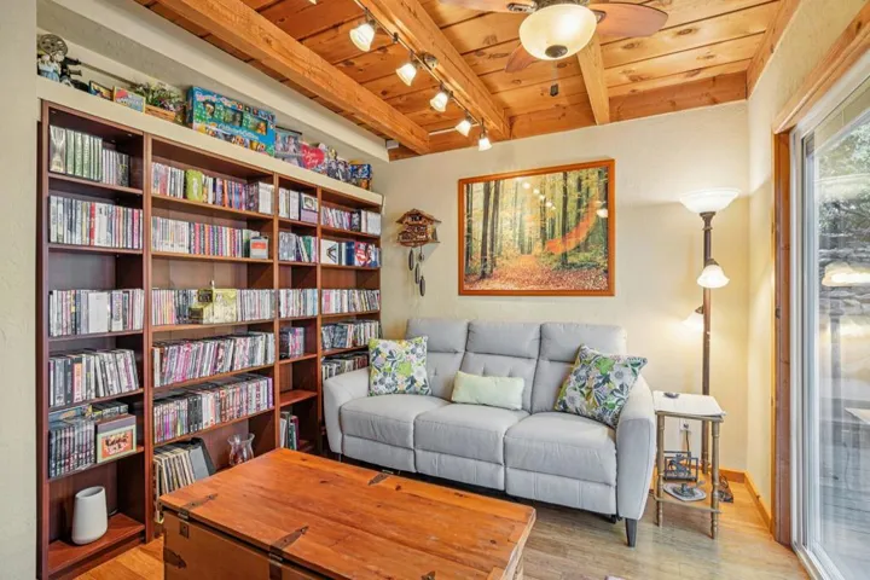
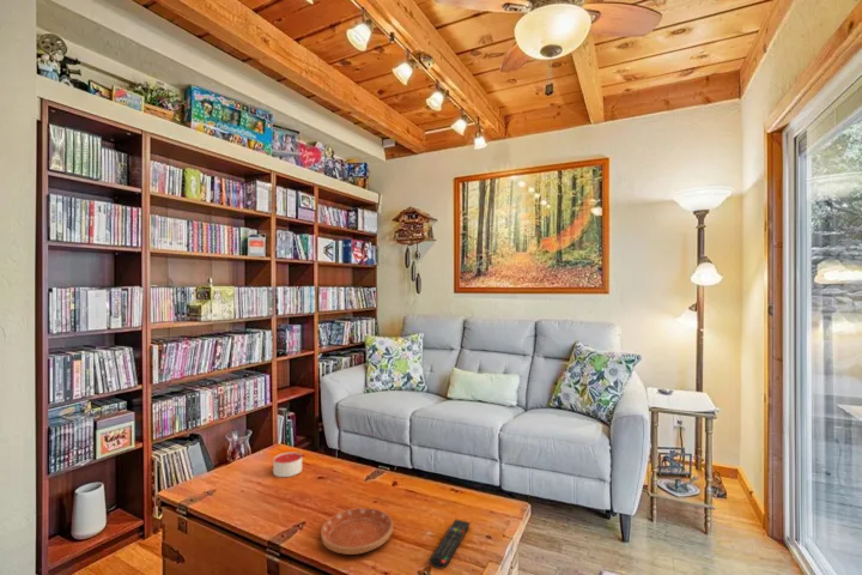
+ saucer (357, 531)
+ candle (287, 464)
+ remote control (450, 541)
